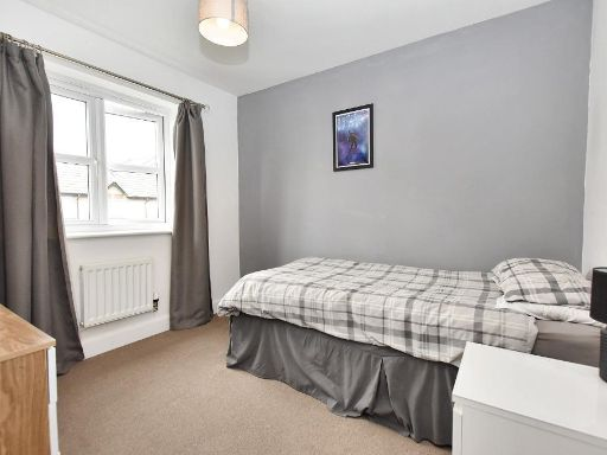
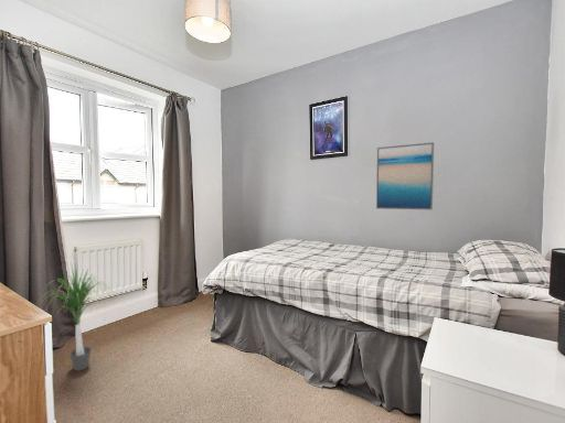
+ potted plant (76, 314)
+ wall art (403, 177)
